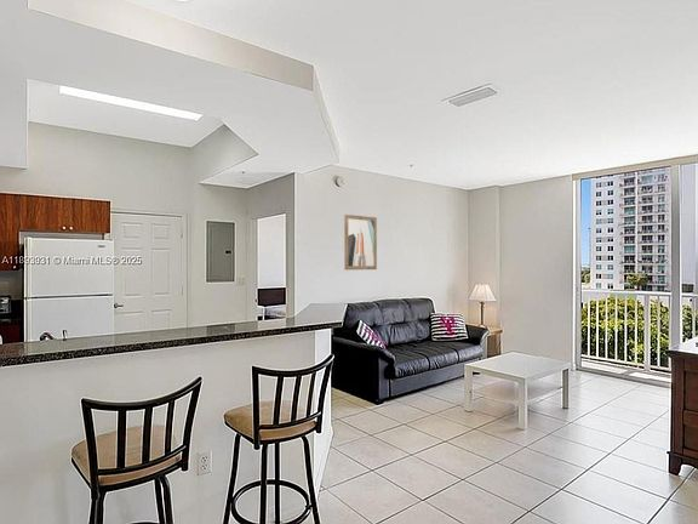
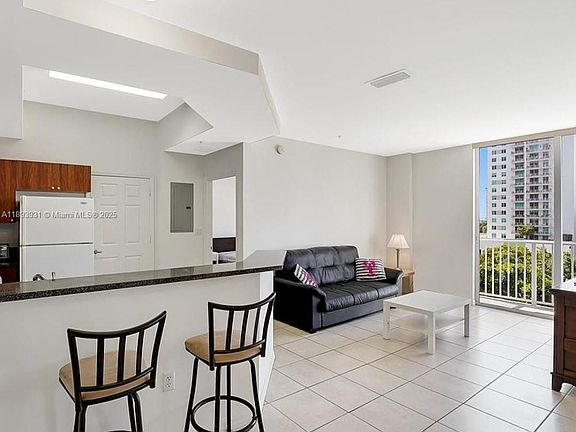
- wall art (360, 243)
